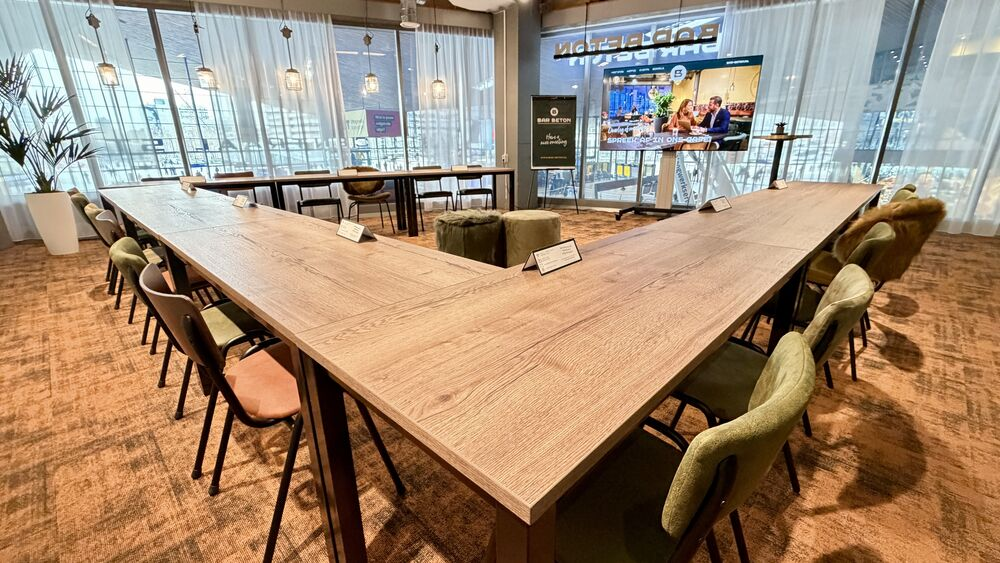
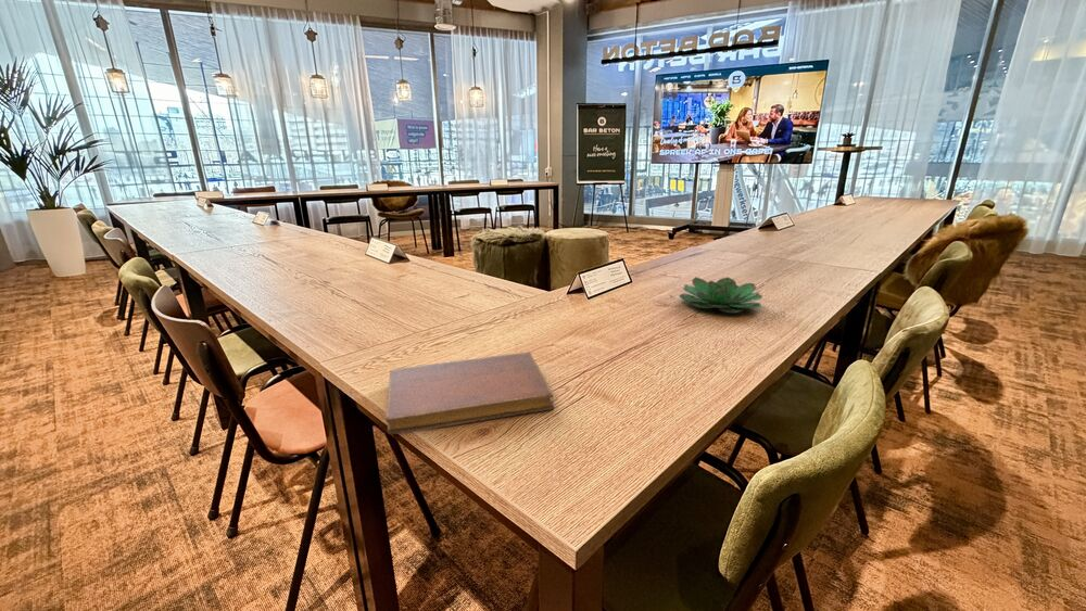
+ notebook (467, 386)
+ succulent plant (720, 293)
